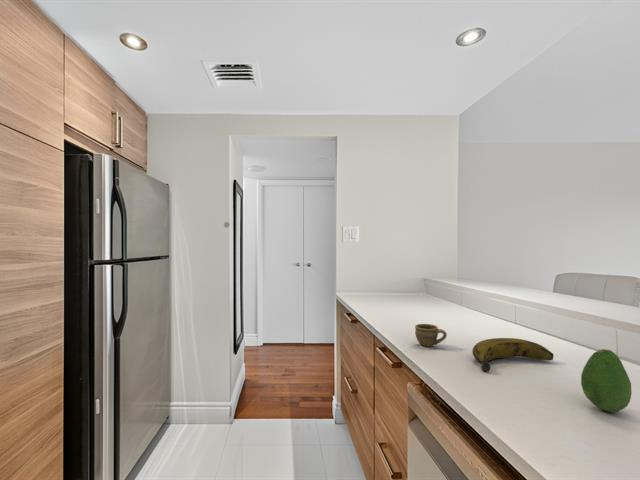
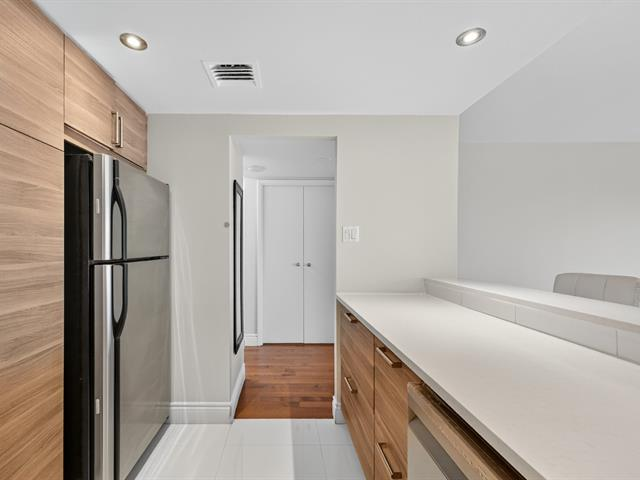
- fruit (605, 379)
- cup (430, 336)
- banana (516, 354)
